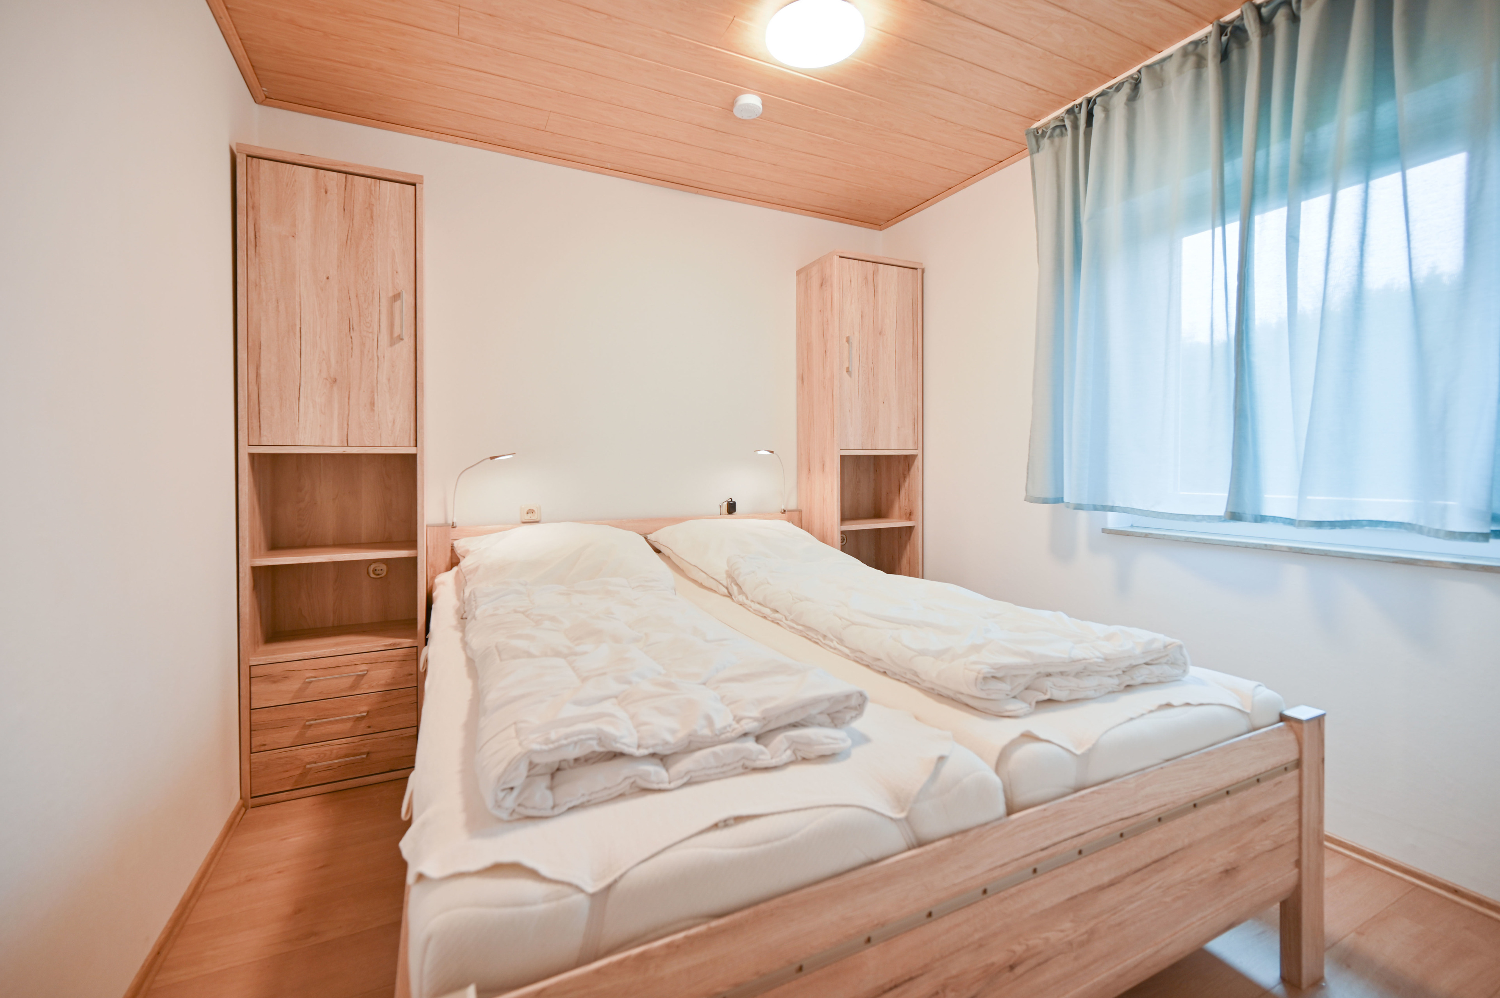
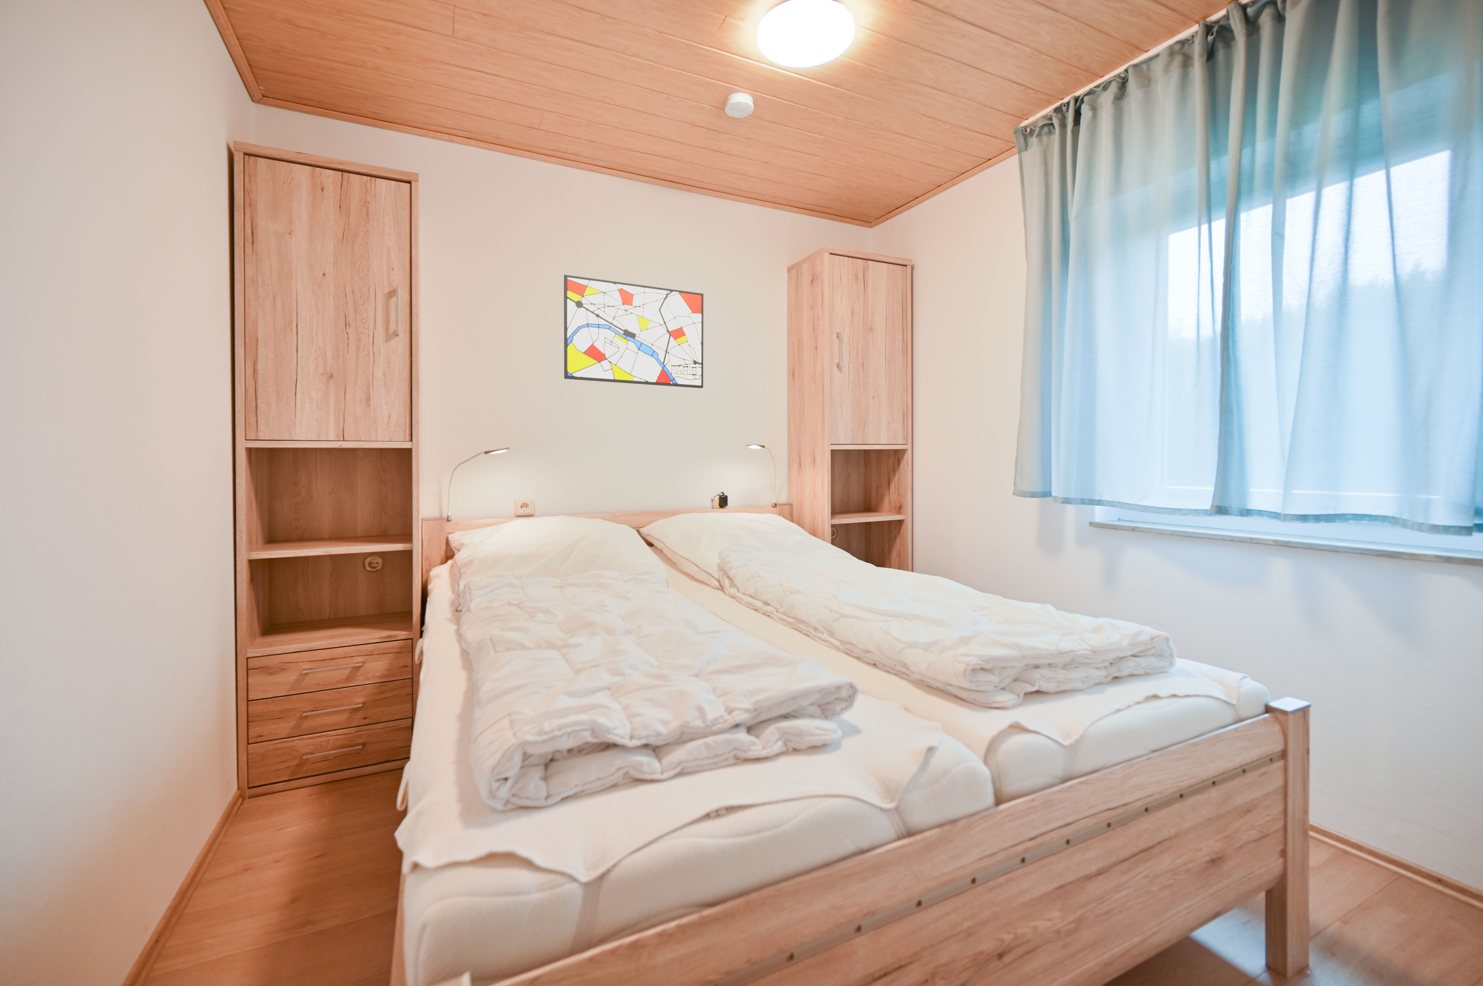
+ wall art (636, 335)
